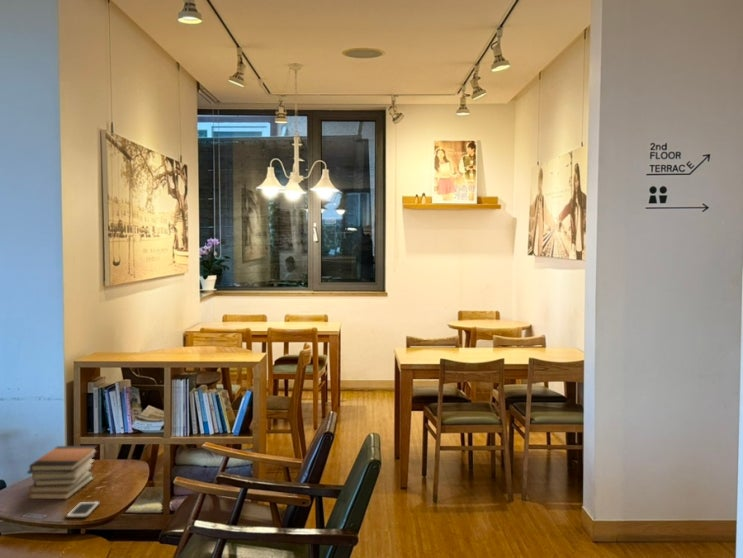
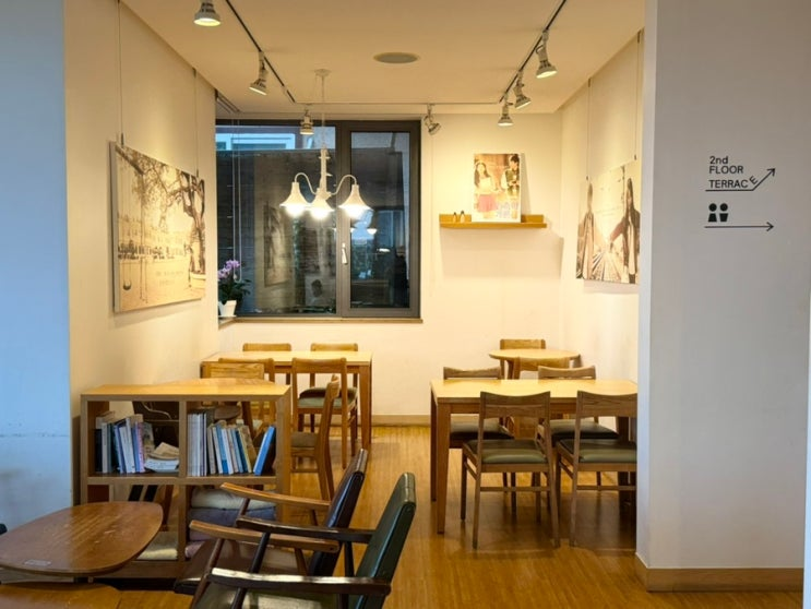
- cell phone (83, 509)
- book stack (64, 471)
